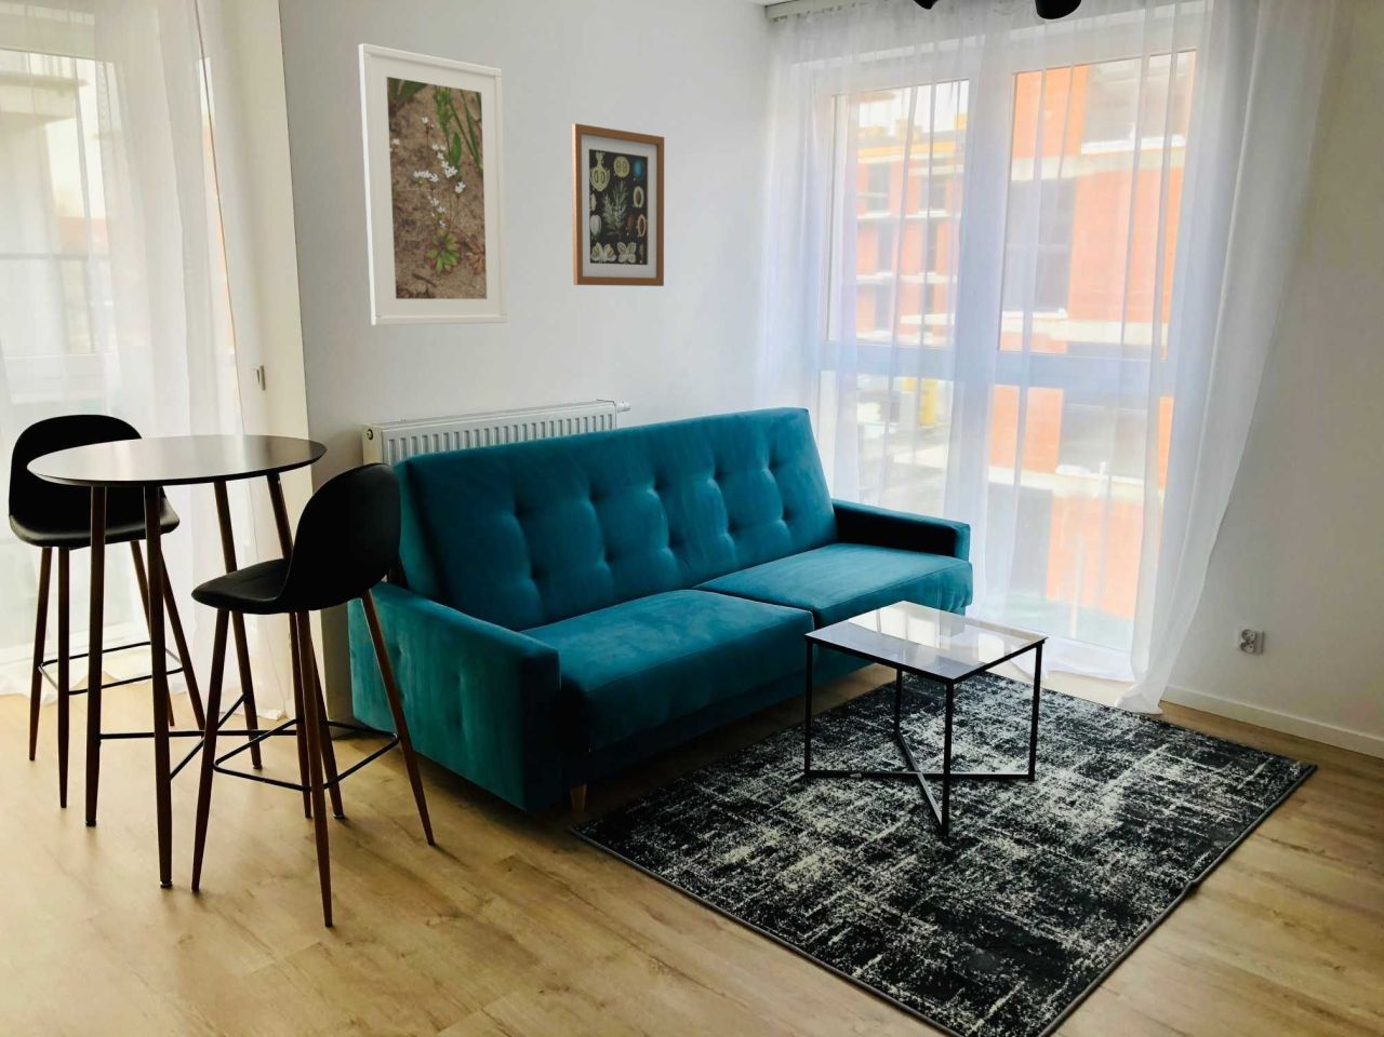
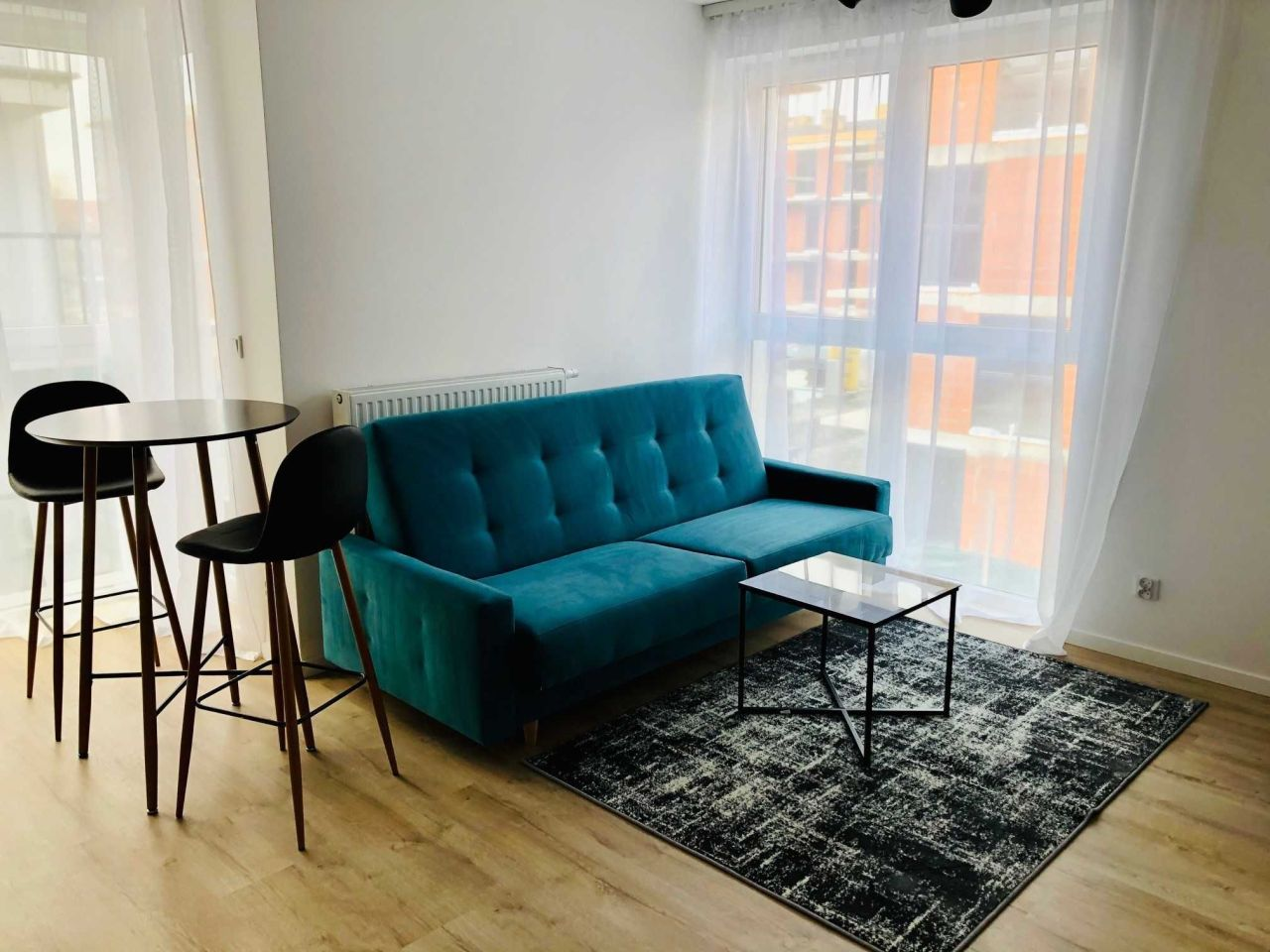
- wall art (620, 208)
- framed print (438, 194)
